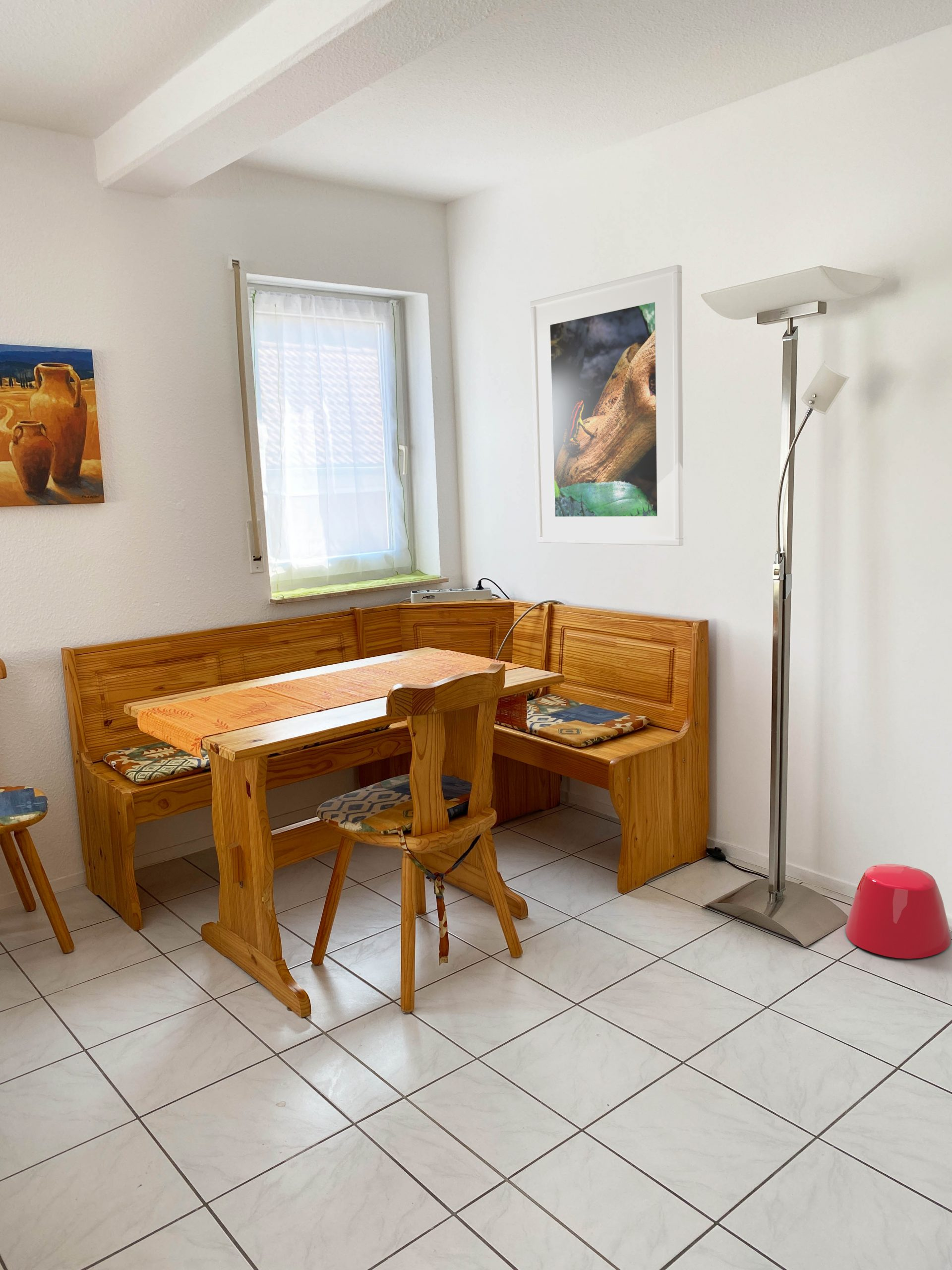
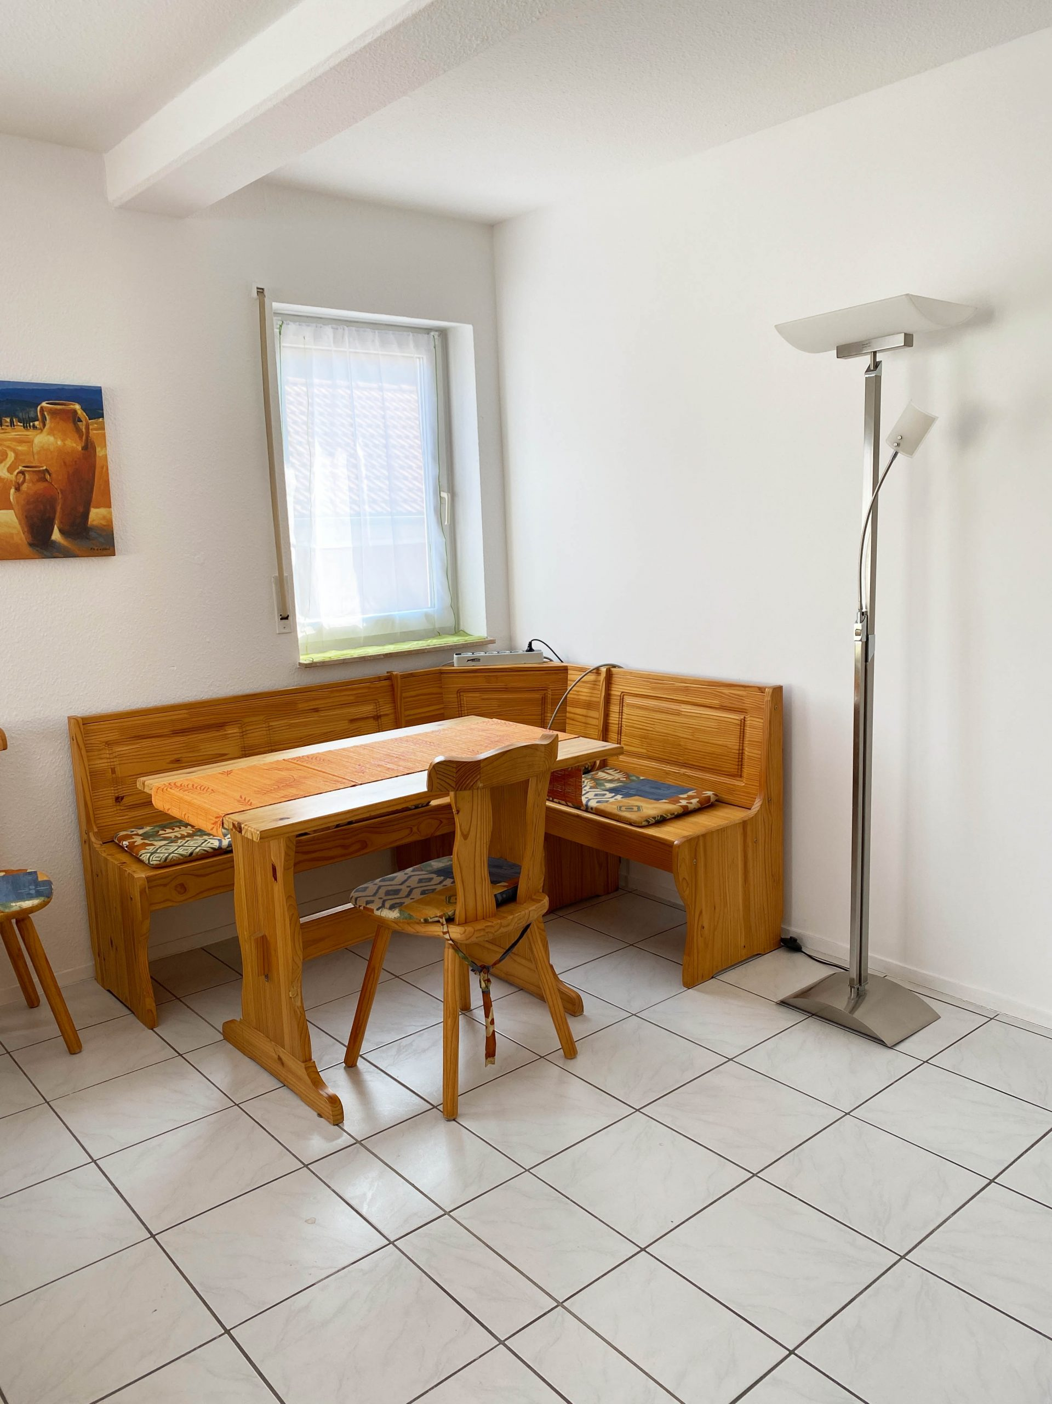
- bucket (898, 904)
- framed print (602, 417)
